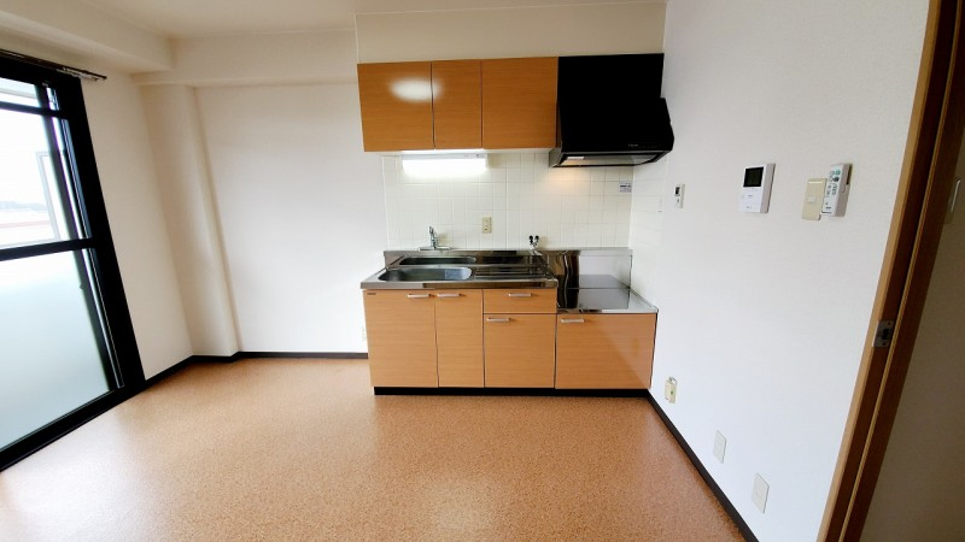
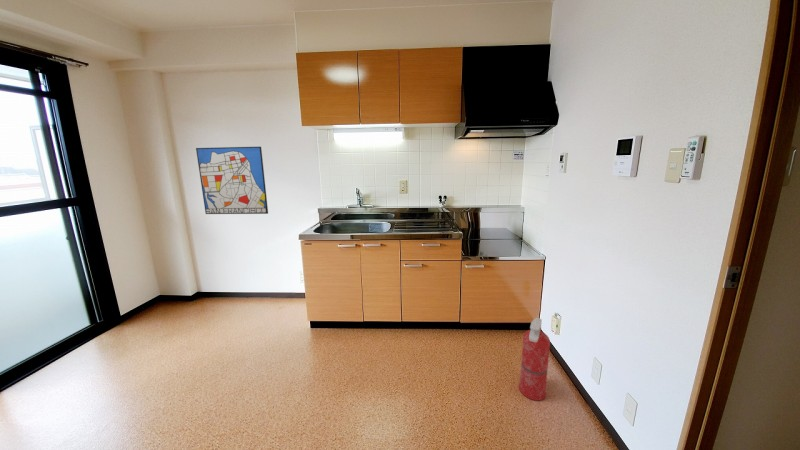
+ fire extinguisher (534, 357)
+ wall art (232, 181)
